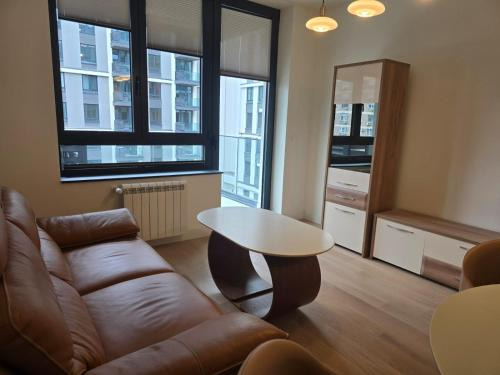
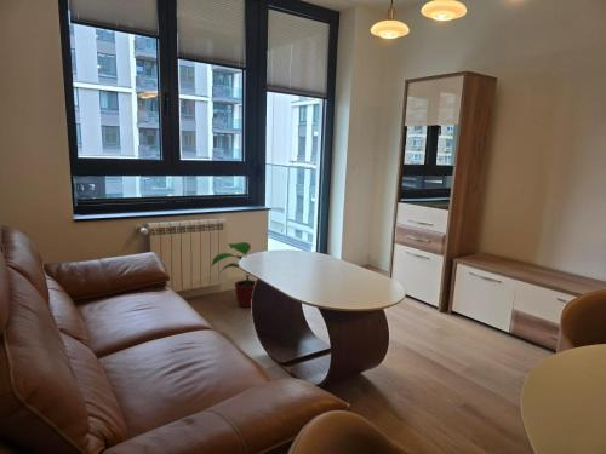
+ potted plant (238, 281)
